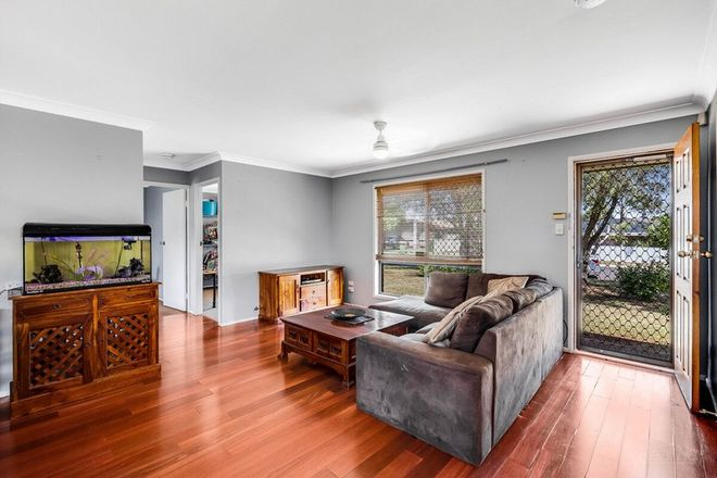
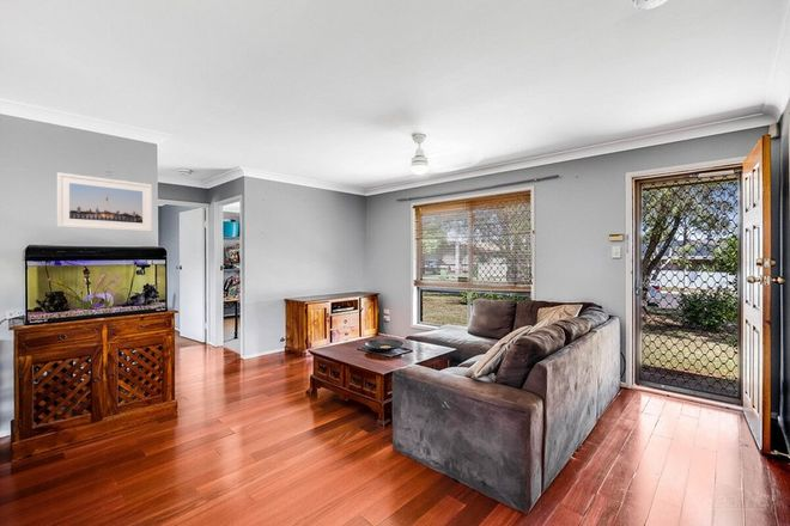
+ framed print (108, 203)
